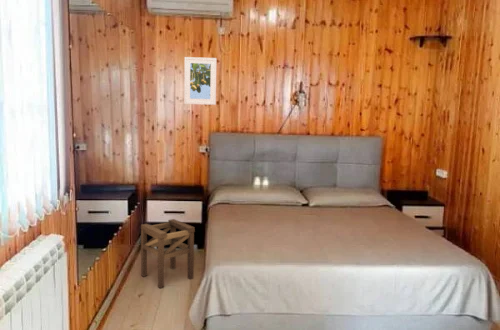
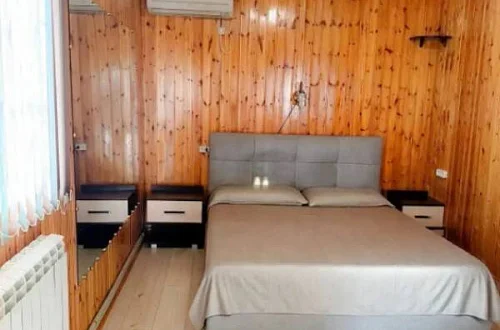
- stool (167, 251)
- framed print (200, 81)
